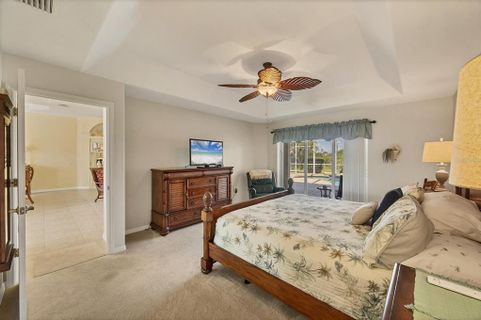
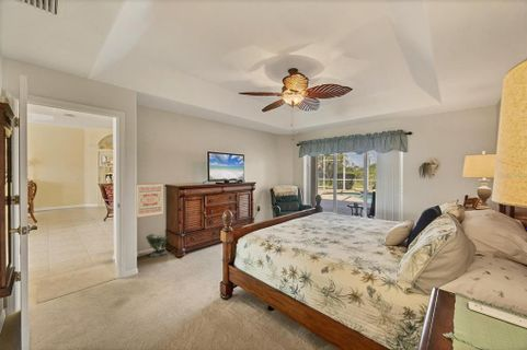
+ potted plant (157, 243)
+ wall art (150, 199)
